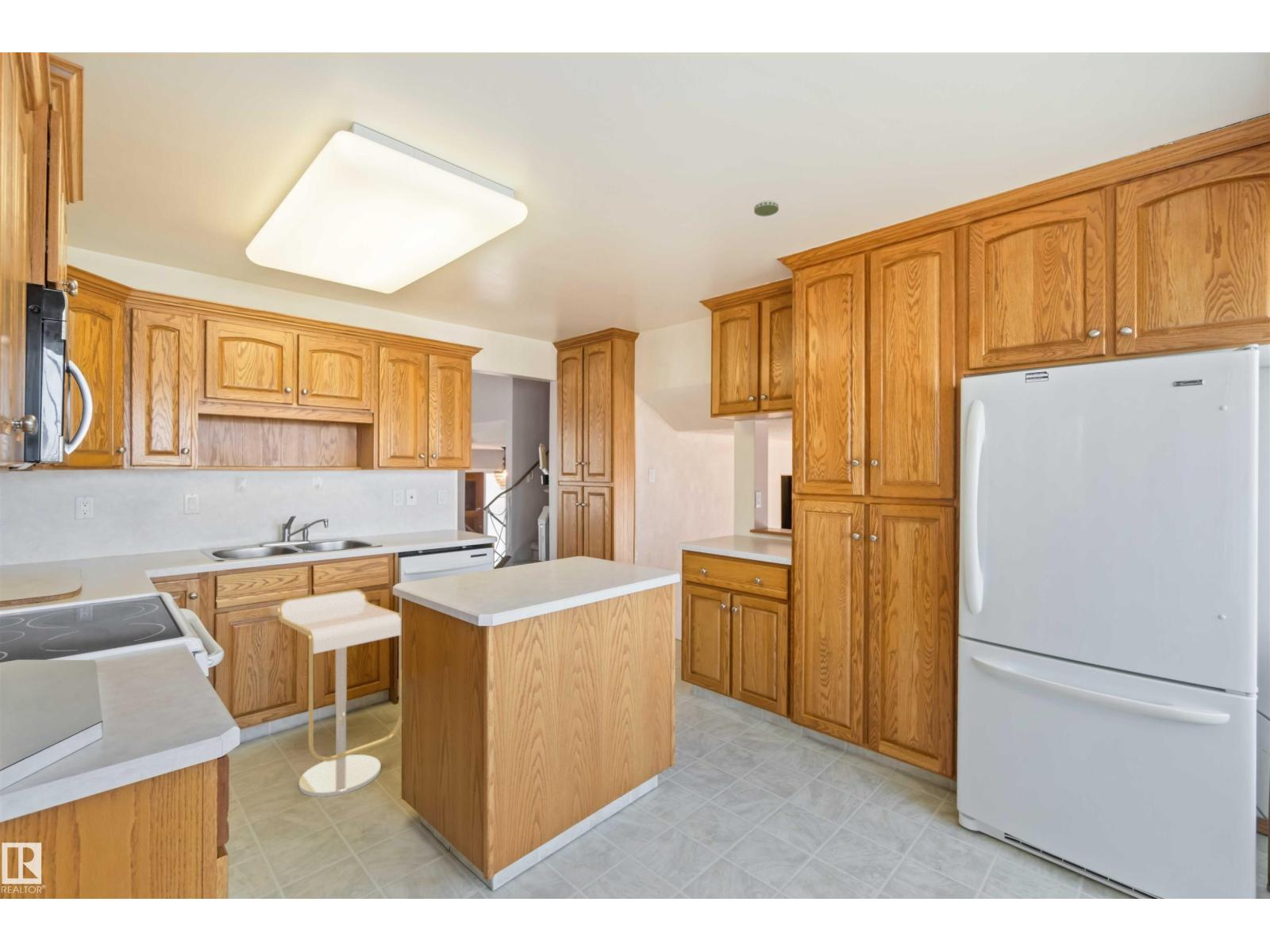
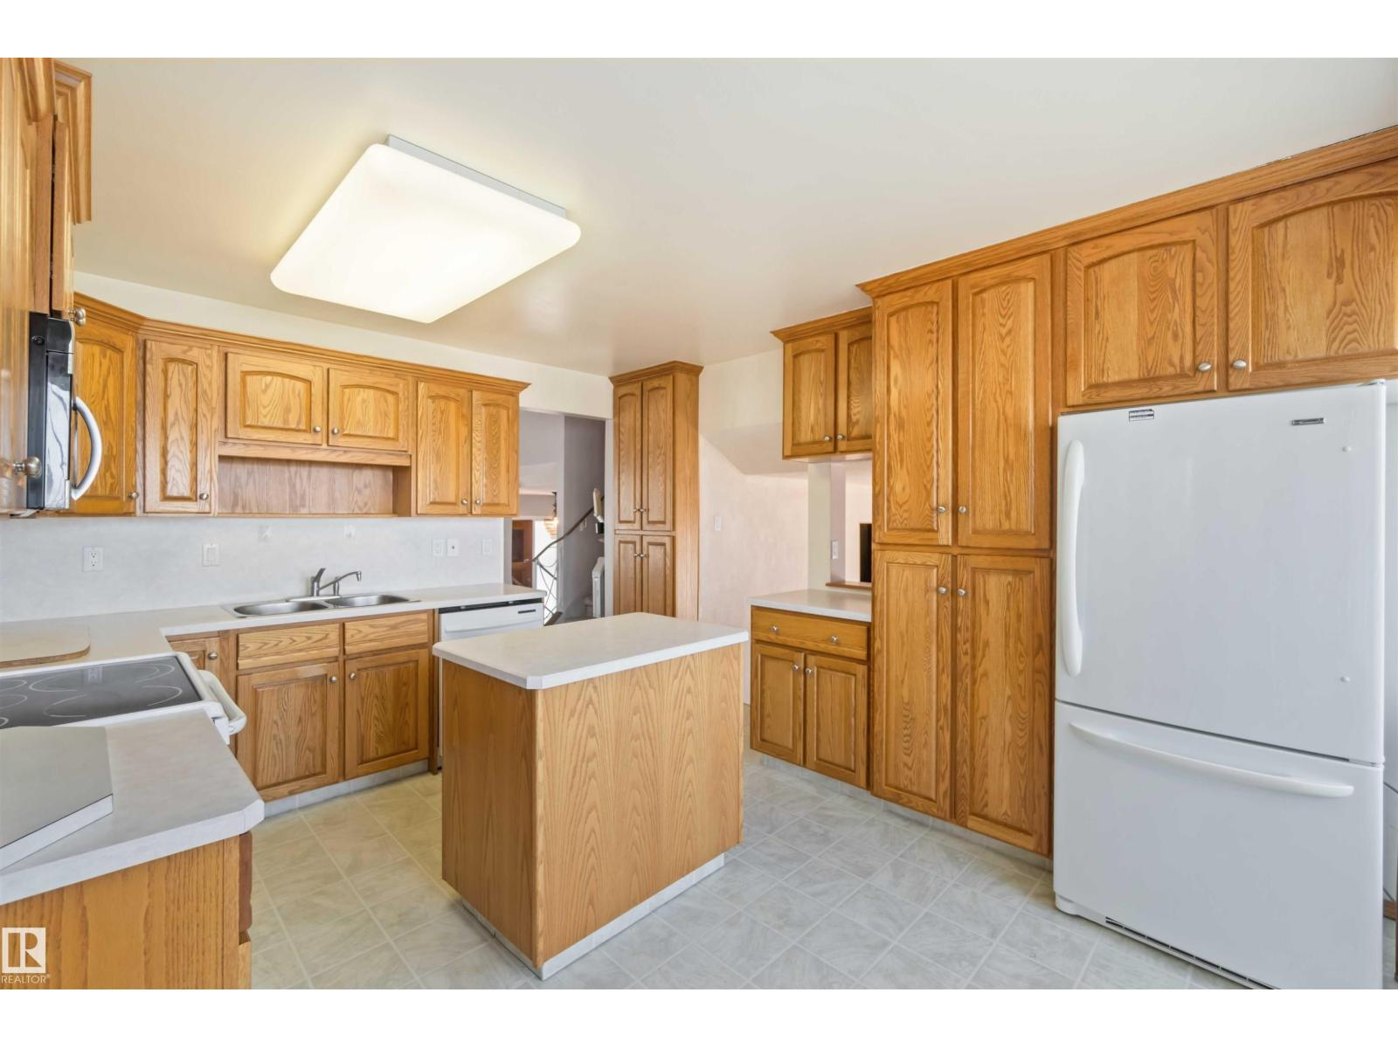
- stool (340, 687)
- smoke detector (766, 208)
